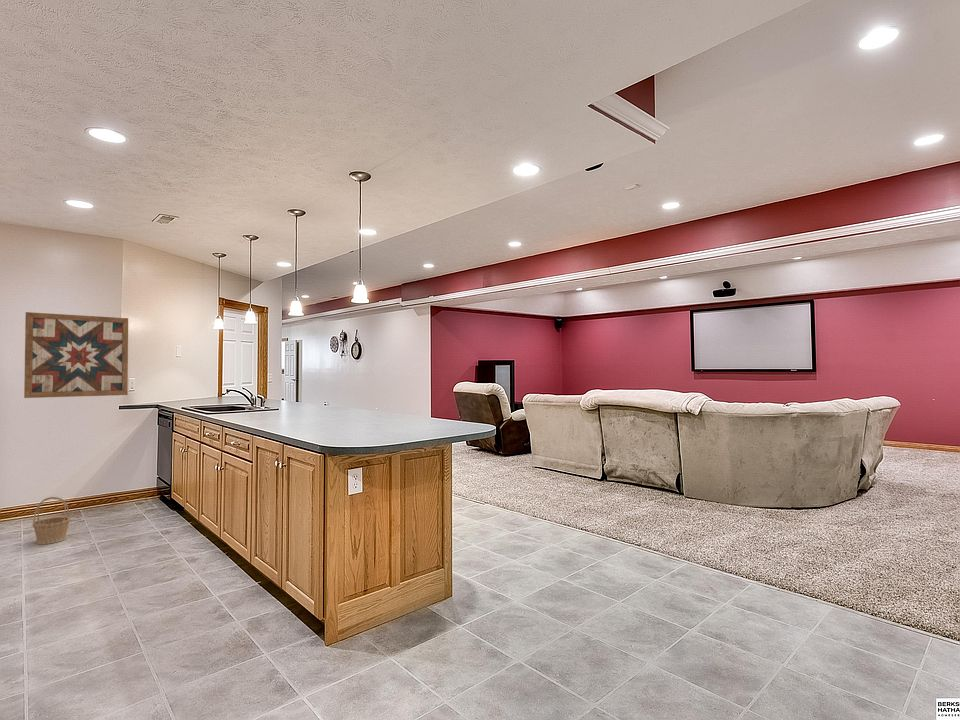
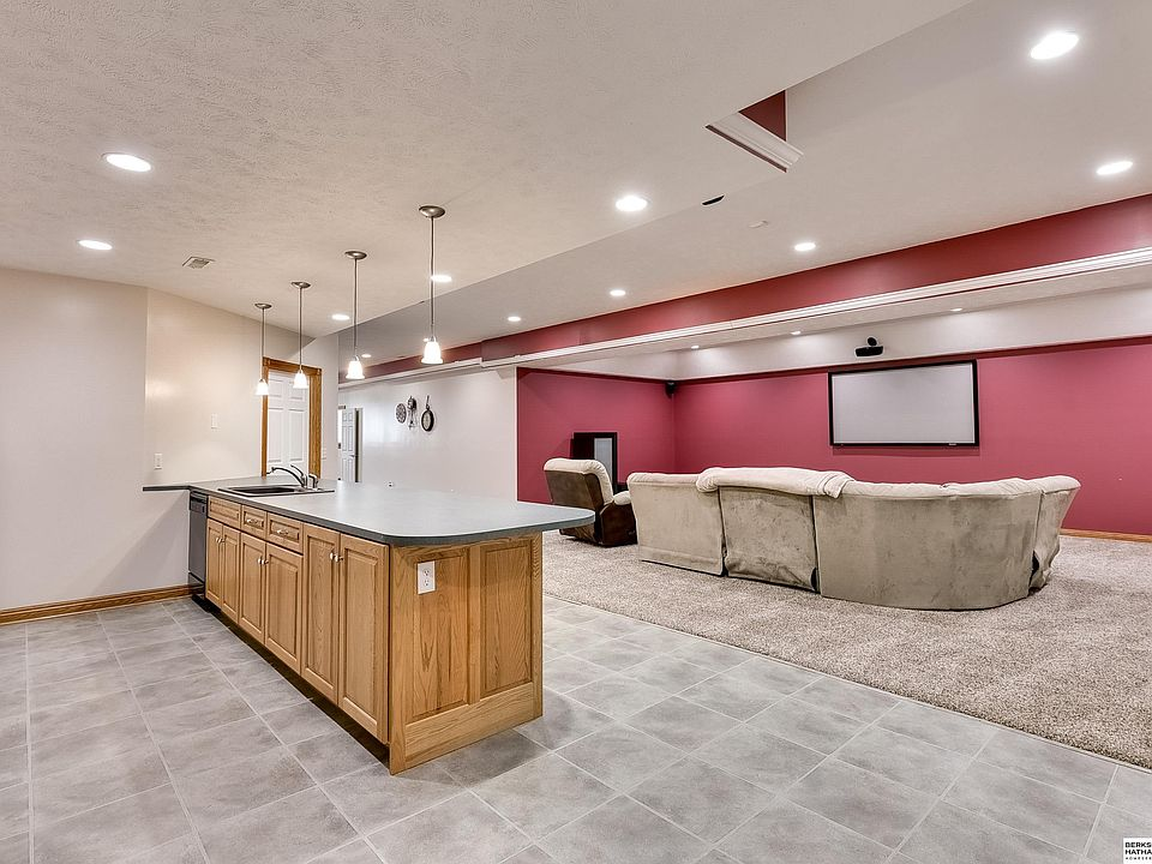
- basket (51, 518)
- wall art (79, 355)
